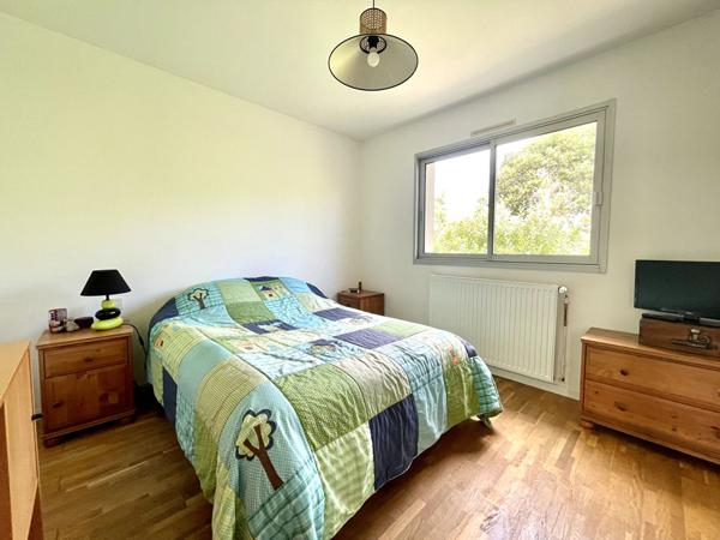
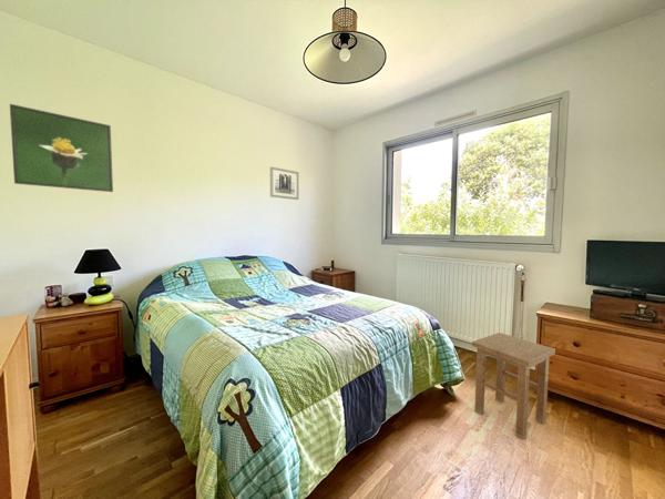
+ stool (511, 377)
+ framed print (65, 152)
+ wall art (285, 183)
